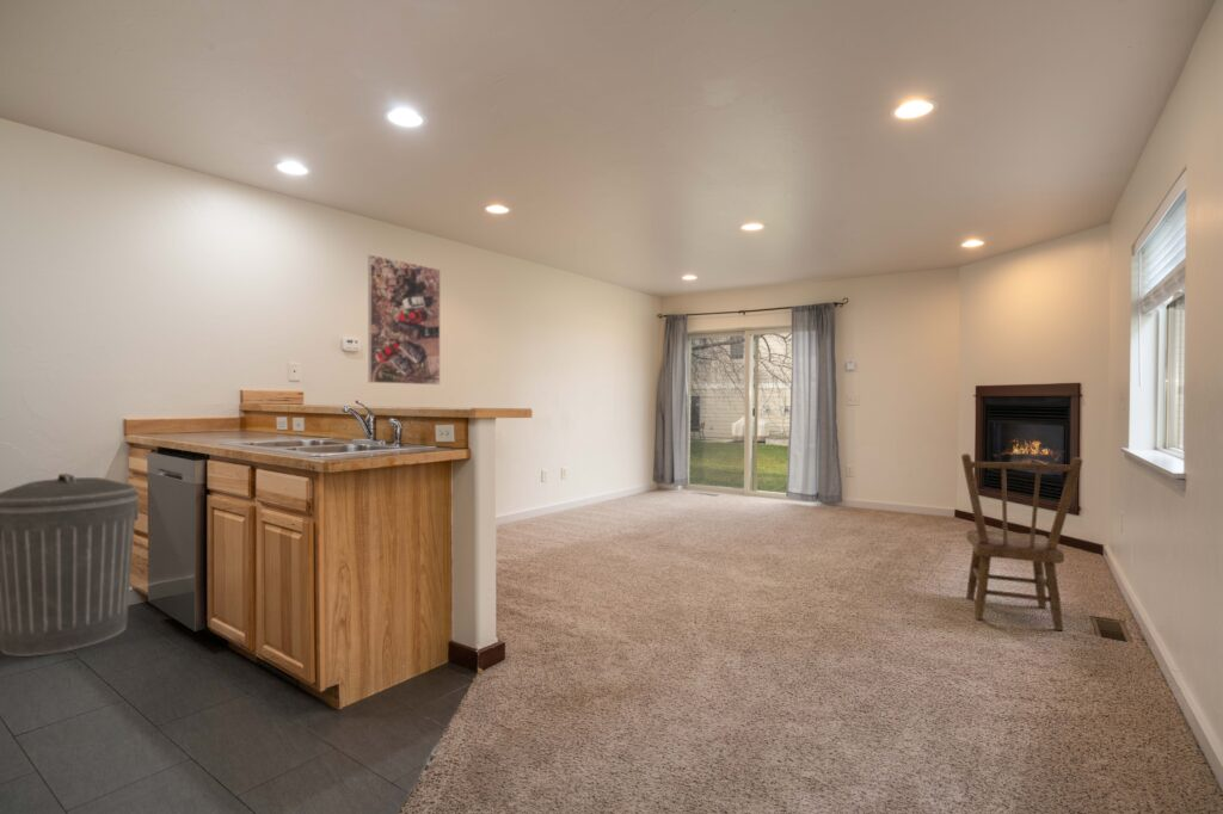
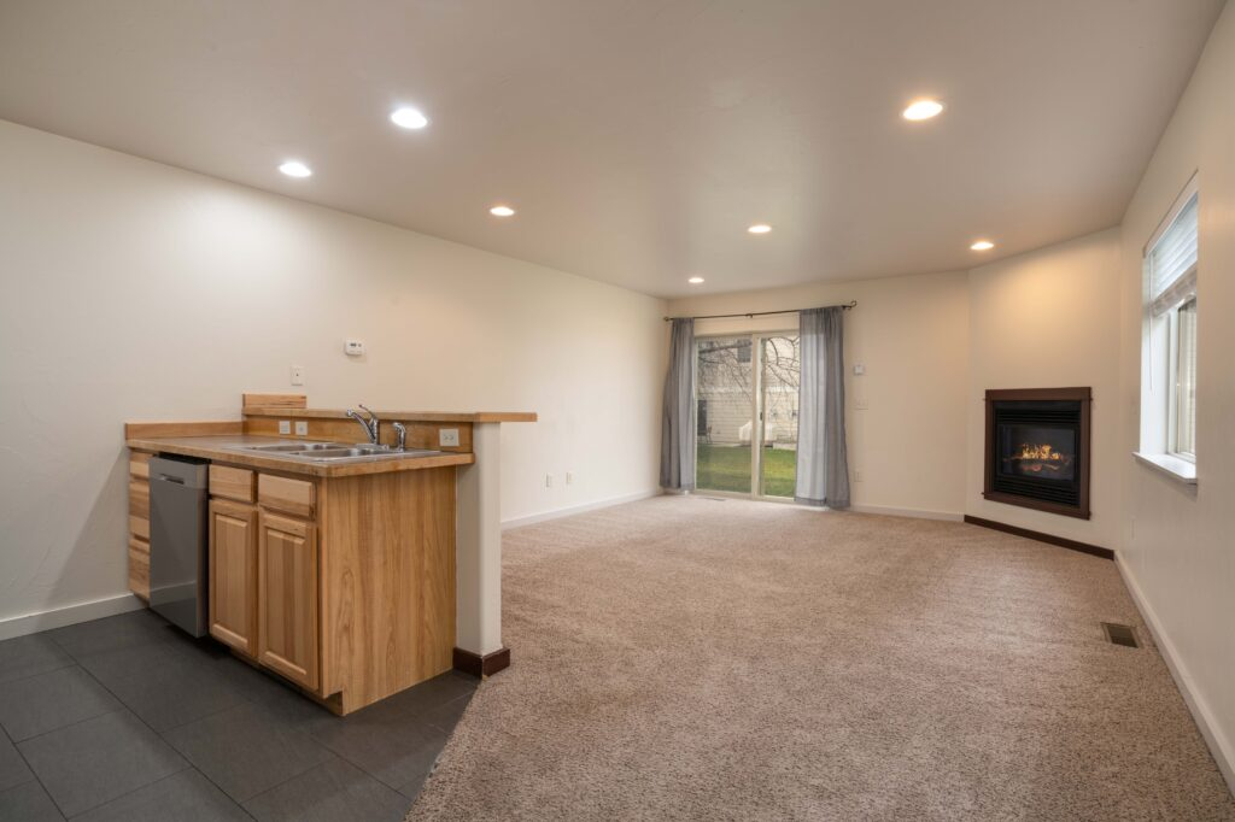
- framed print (405, 322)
- trash can (66, 555)
- dining chair (1012, 532)
